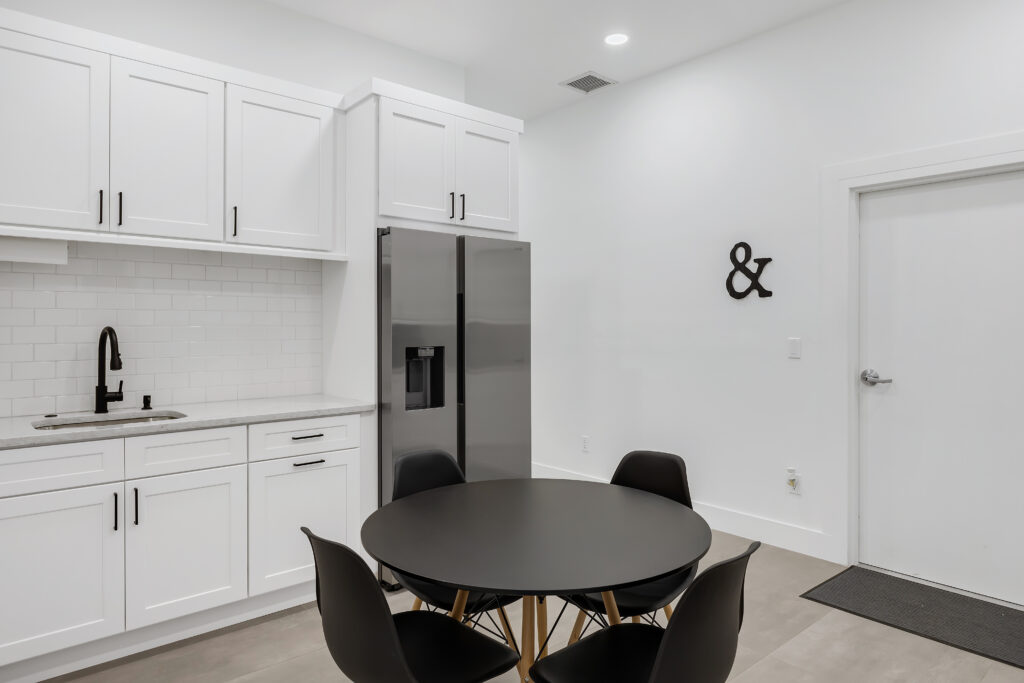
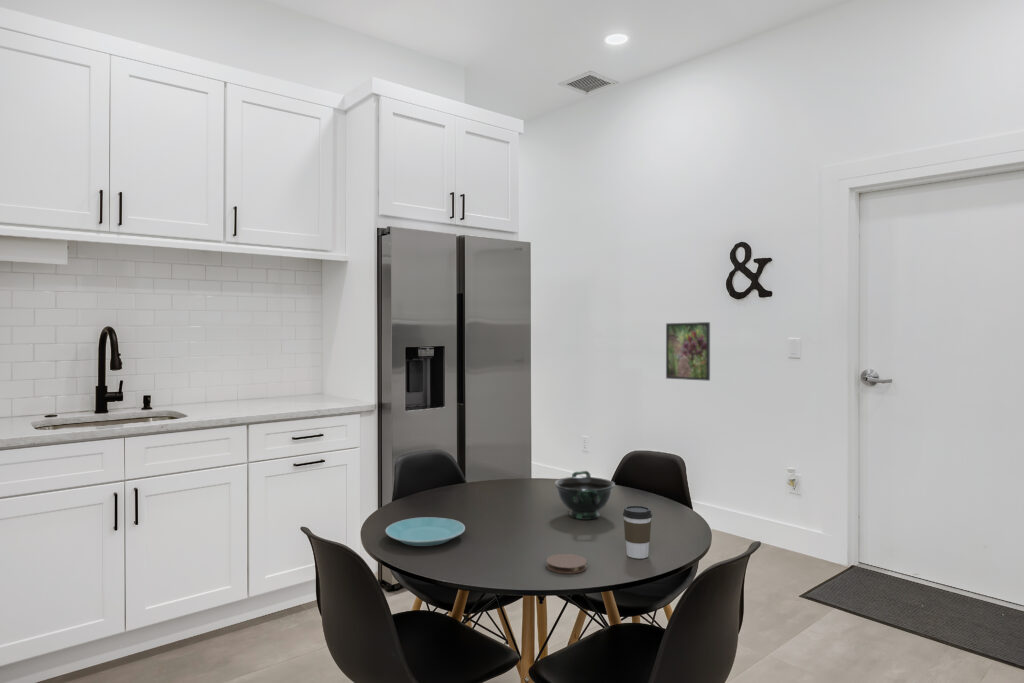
+ coffee cup (637, 531)
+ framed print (687, 351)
+ bowl (584, 497)
+ coaster (566, 563)
+ plate (425, 532)
